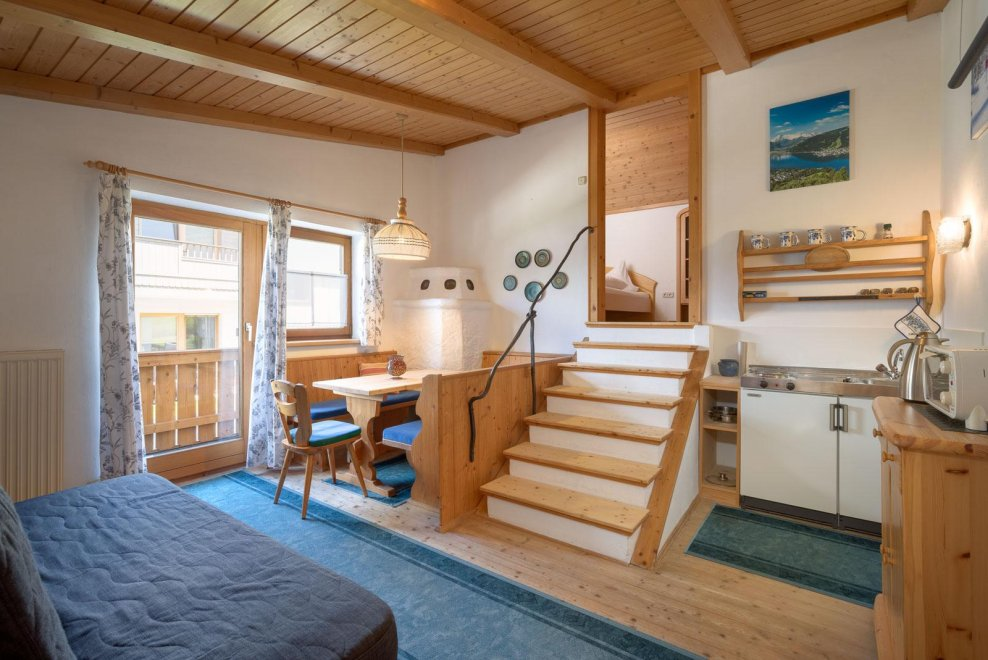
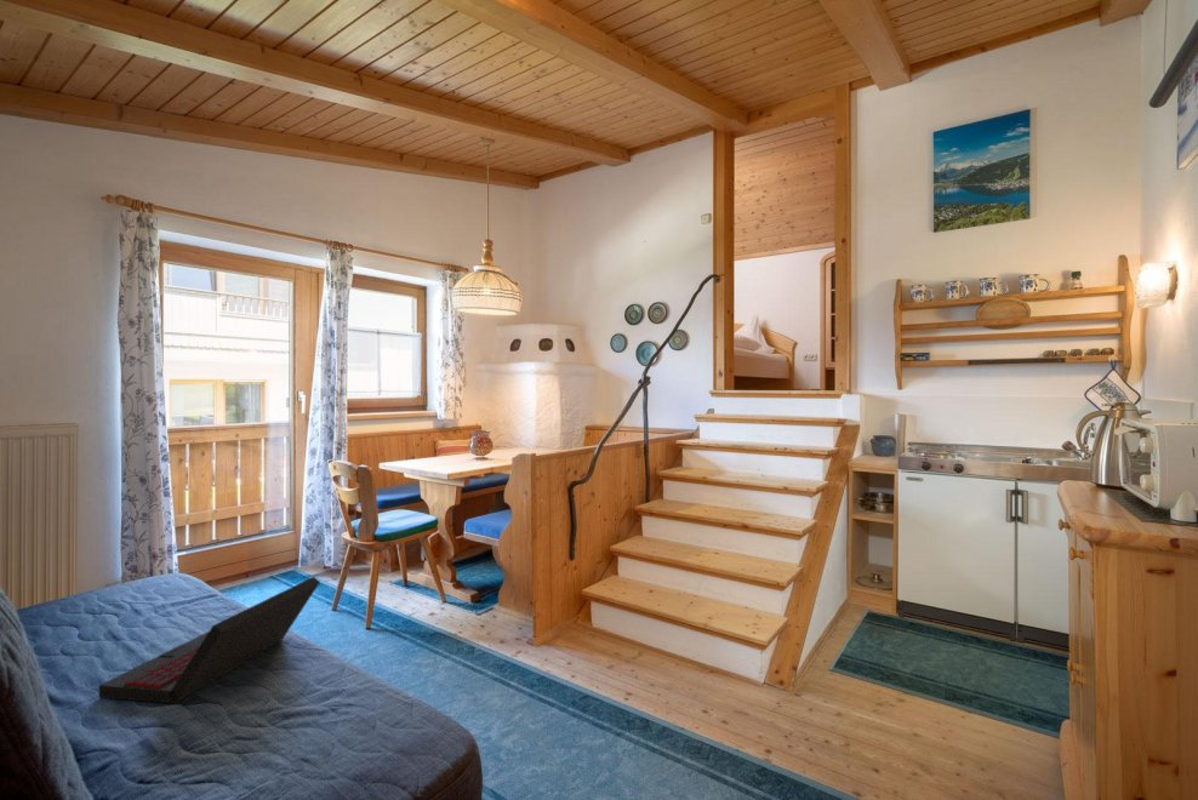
+ laptop (221, 630)
